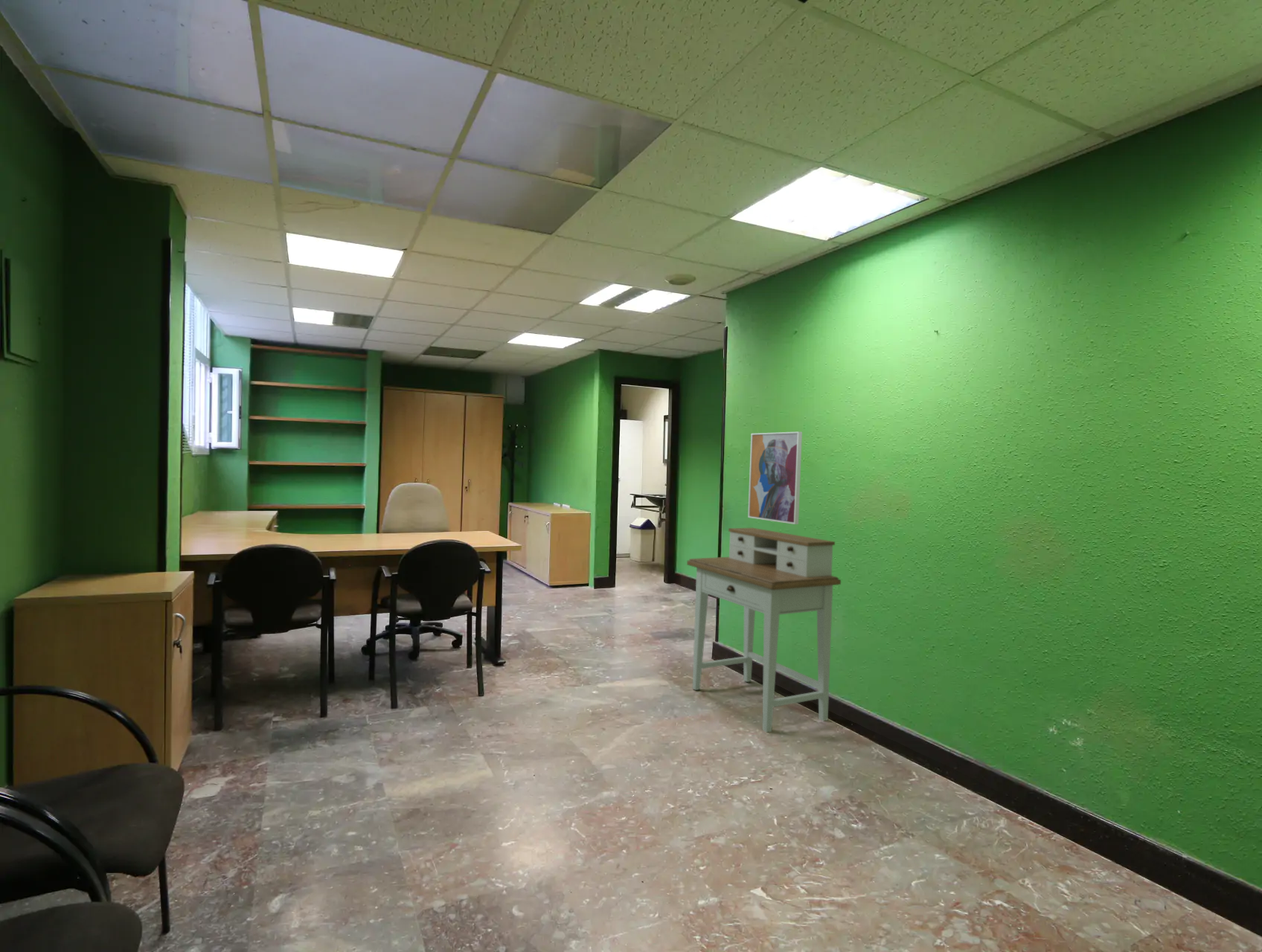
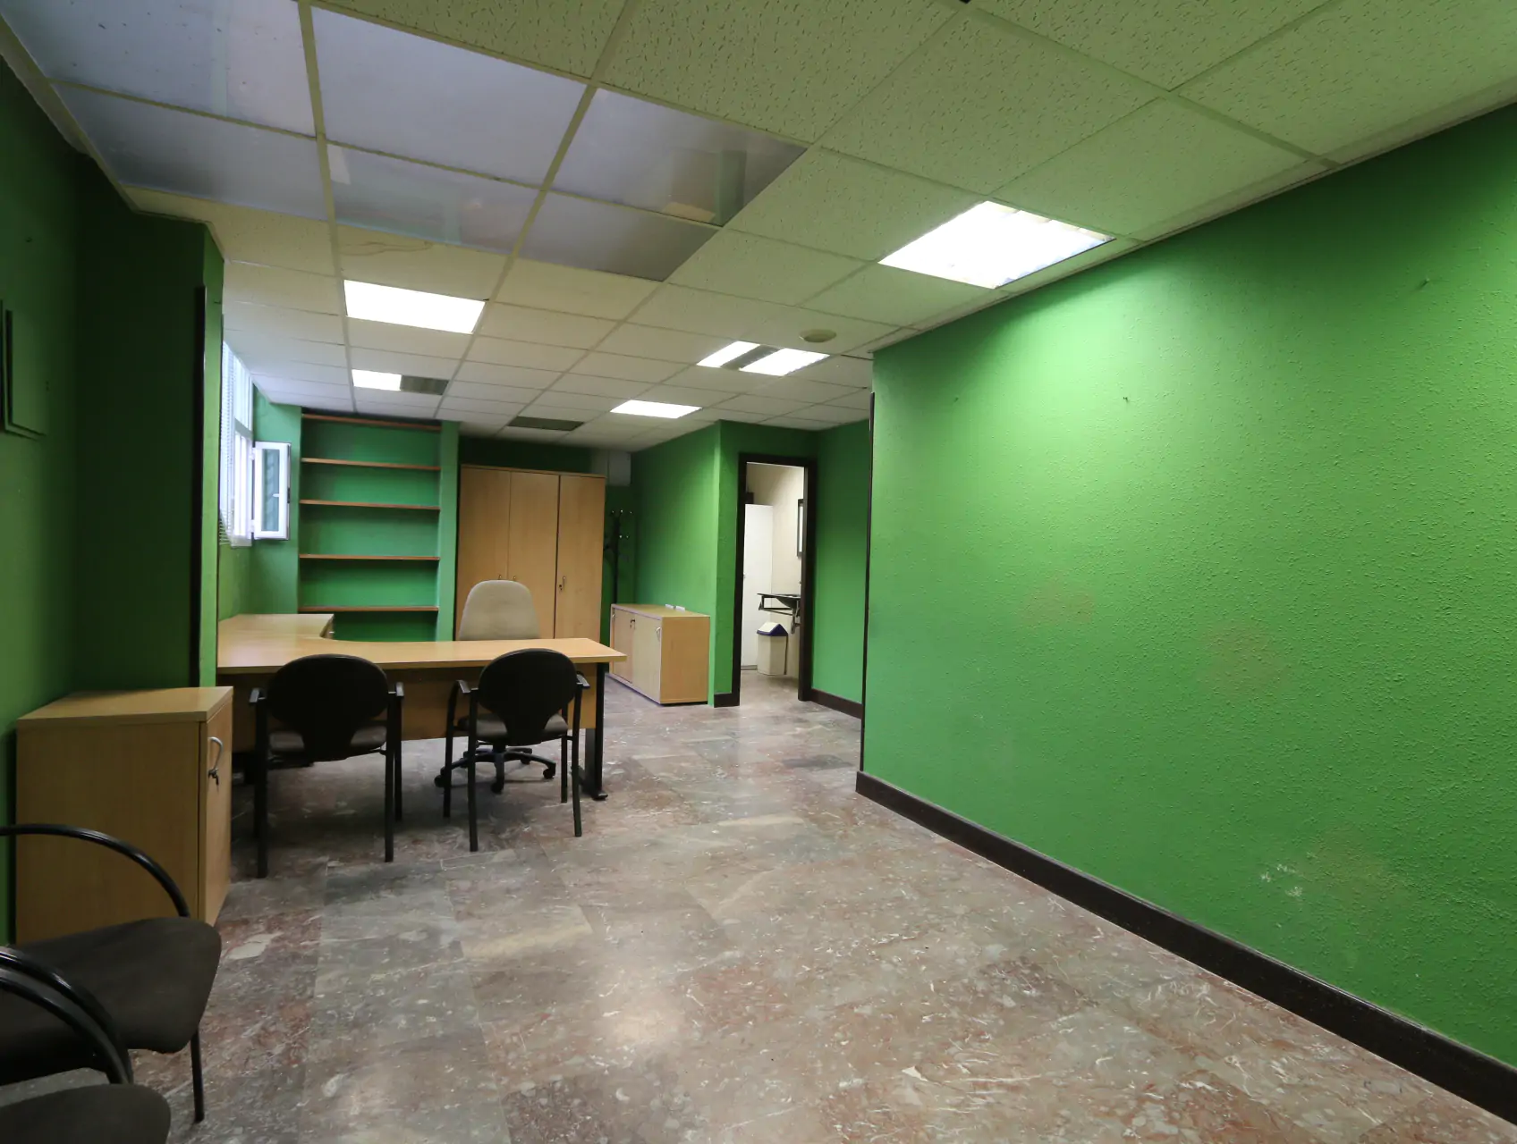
- wall art (773, 477)
- desk (754, 620)
